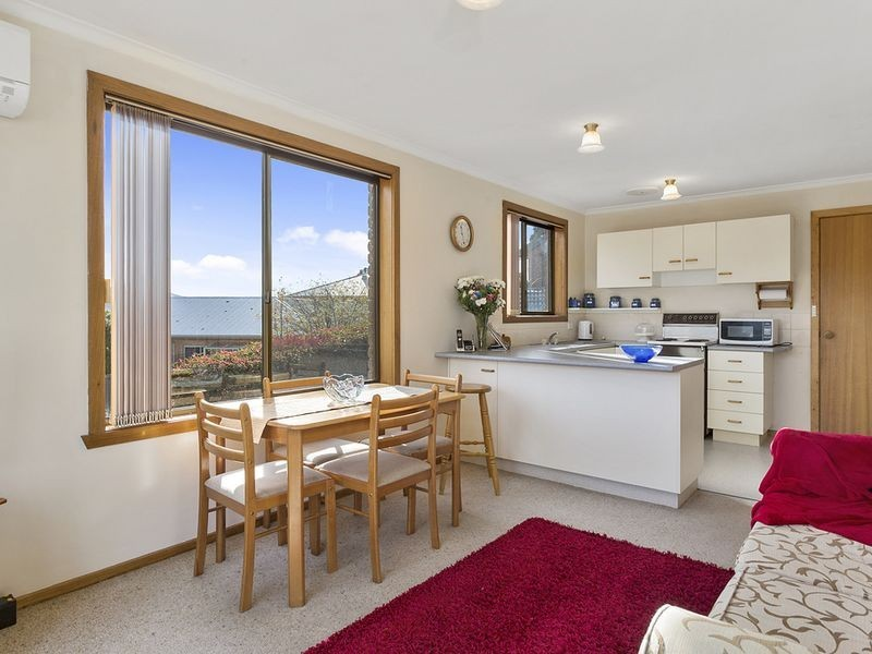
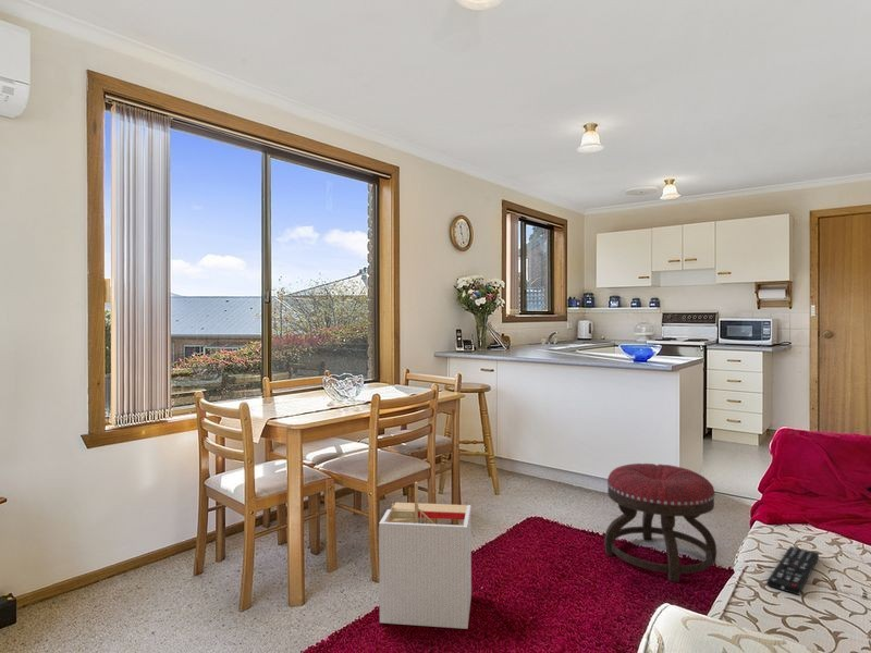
+ storage bin (428, 546)
+ ottoman (659, 514)
+ remote control (794, 567)
